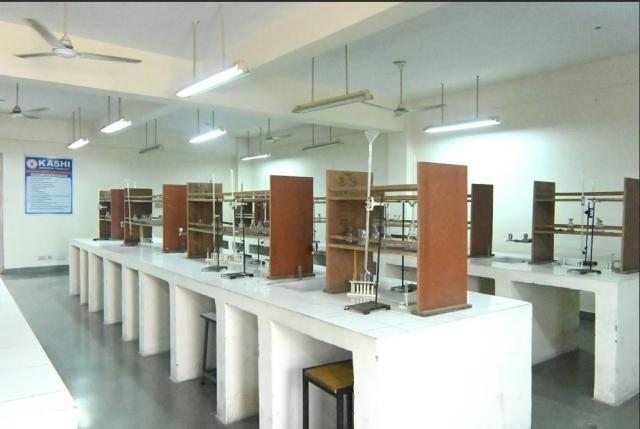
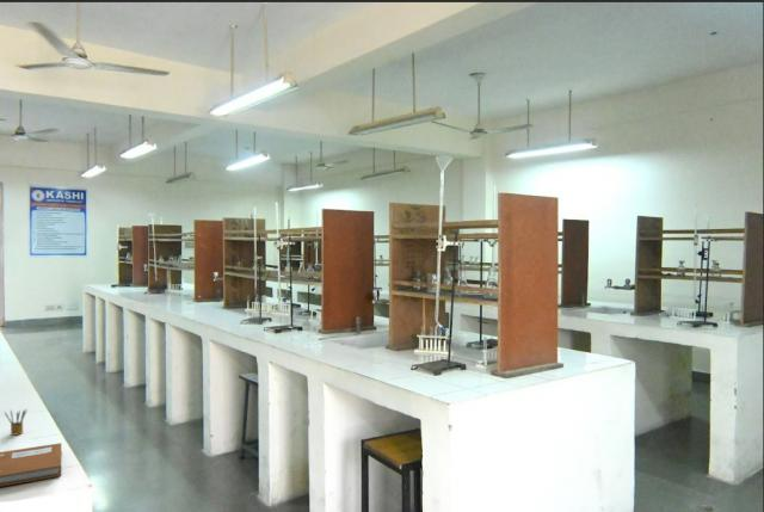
+ notebook (26, 463)
+ pencil box (17, 420)
